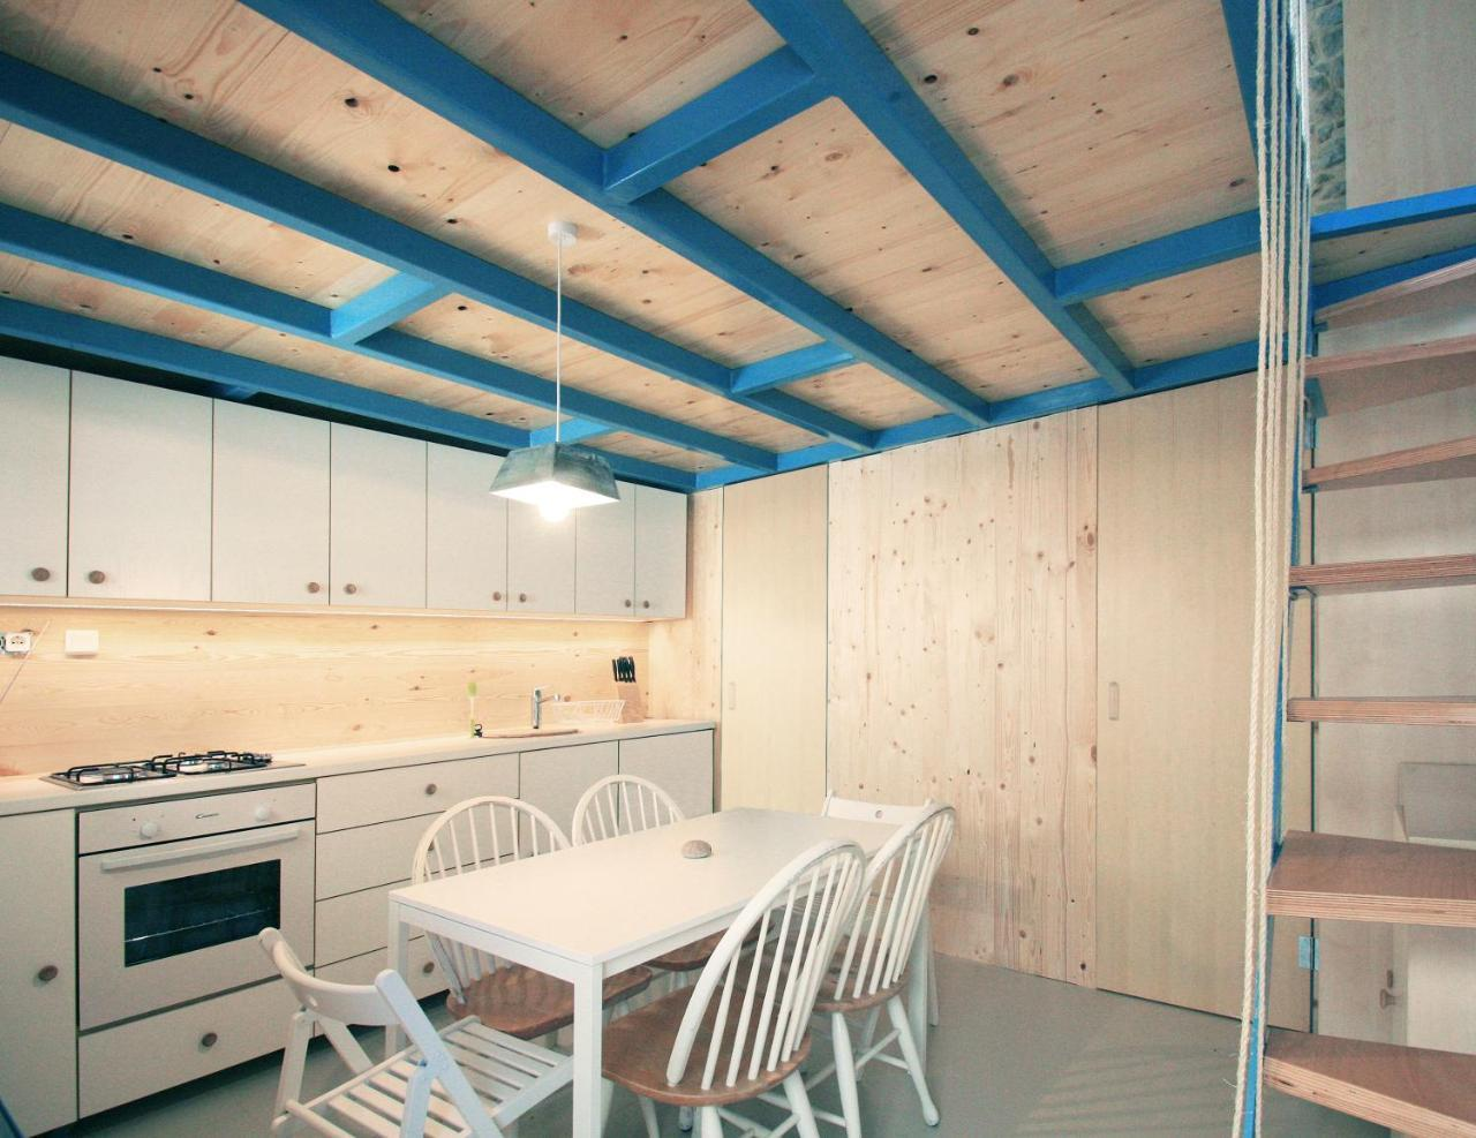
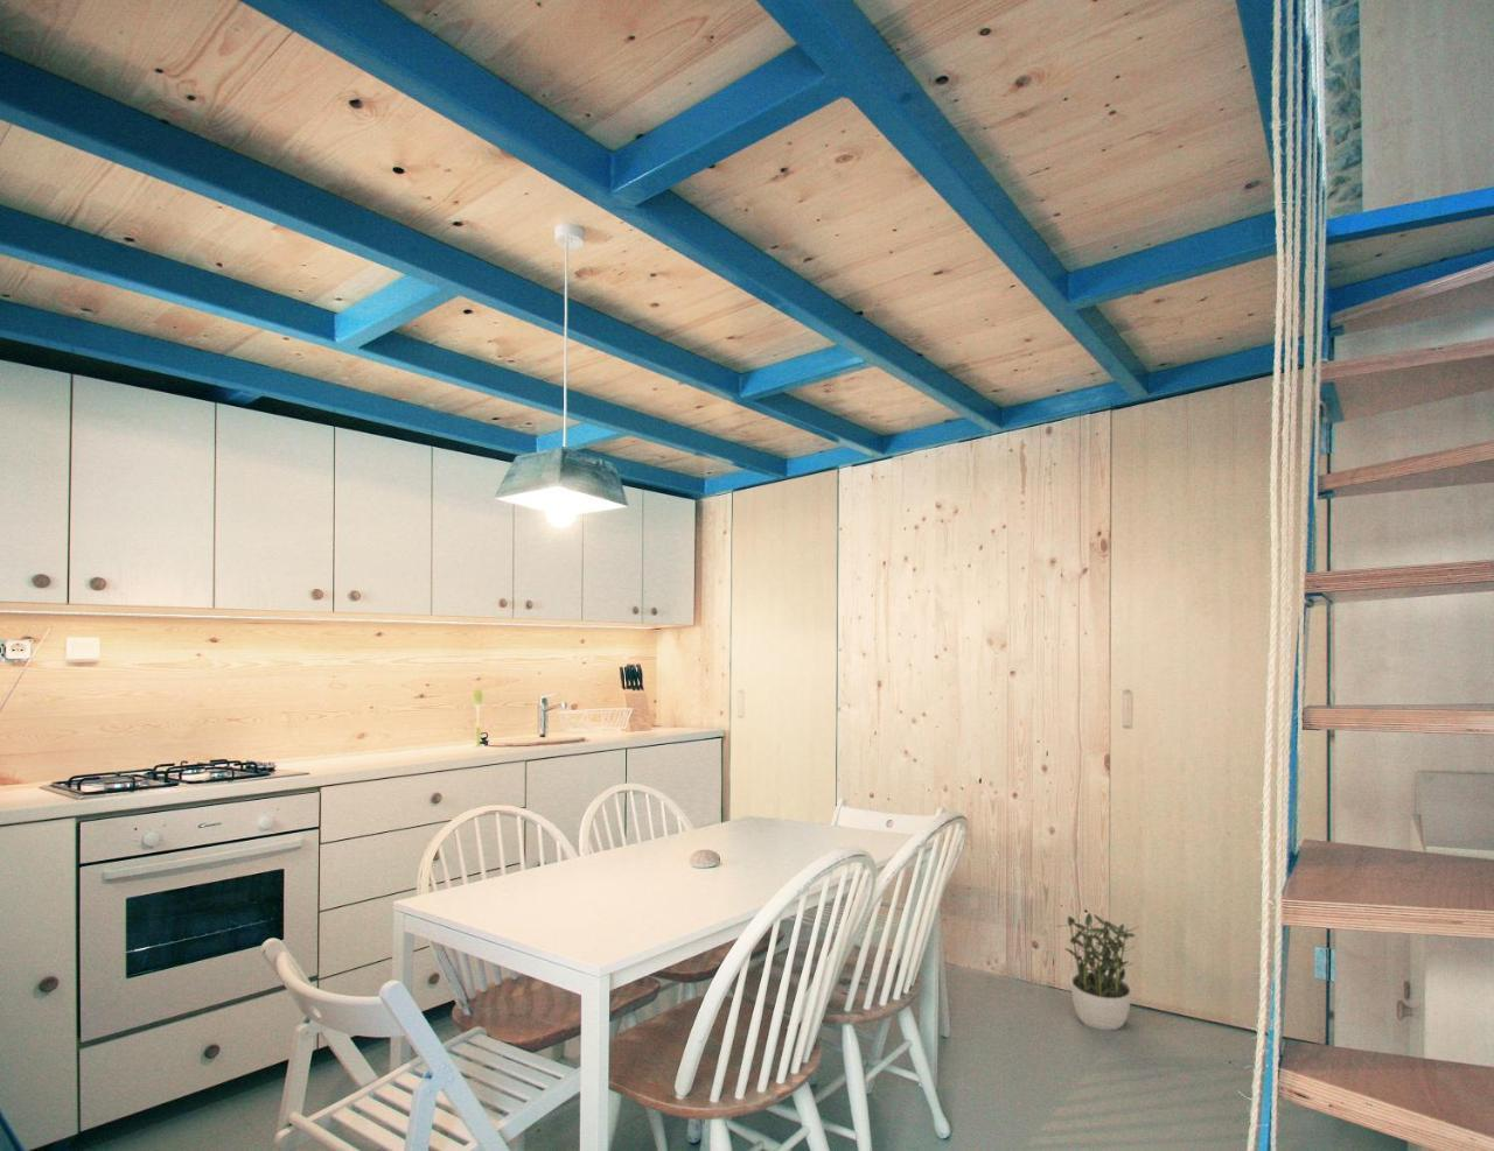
+ potted plant (1097, 965)
